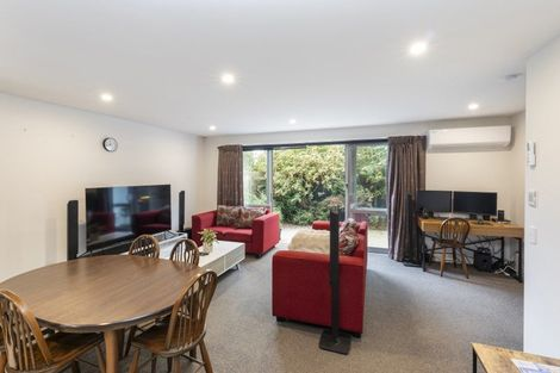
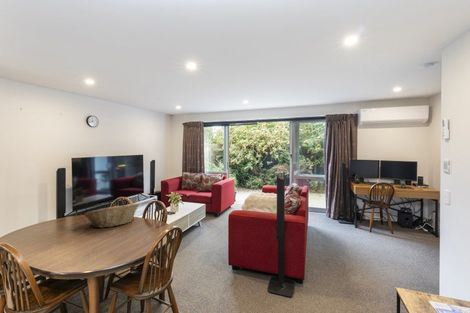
+ fruit basket (113, 213)
